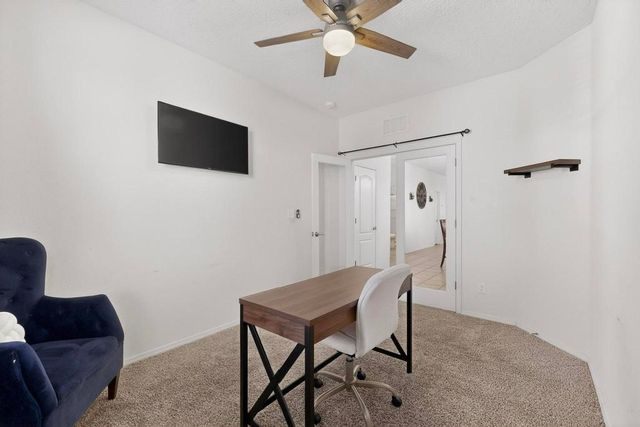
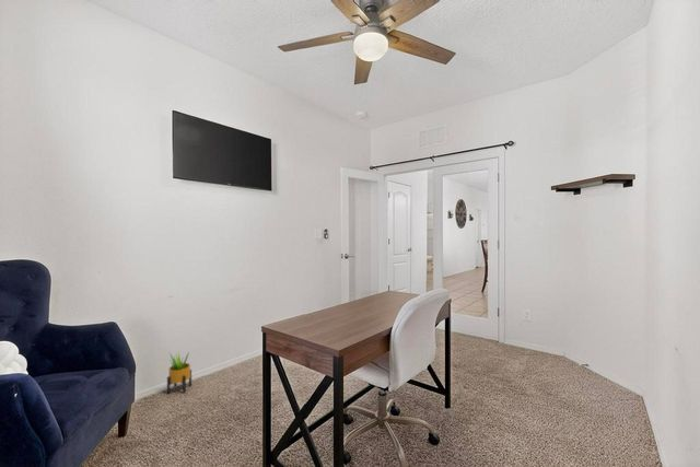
+ potted plant (179, 370)
